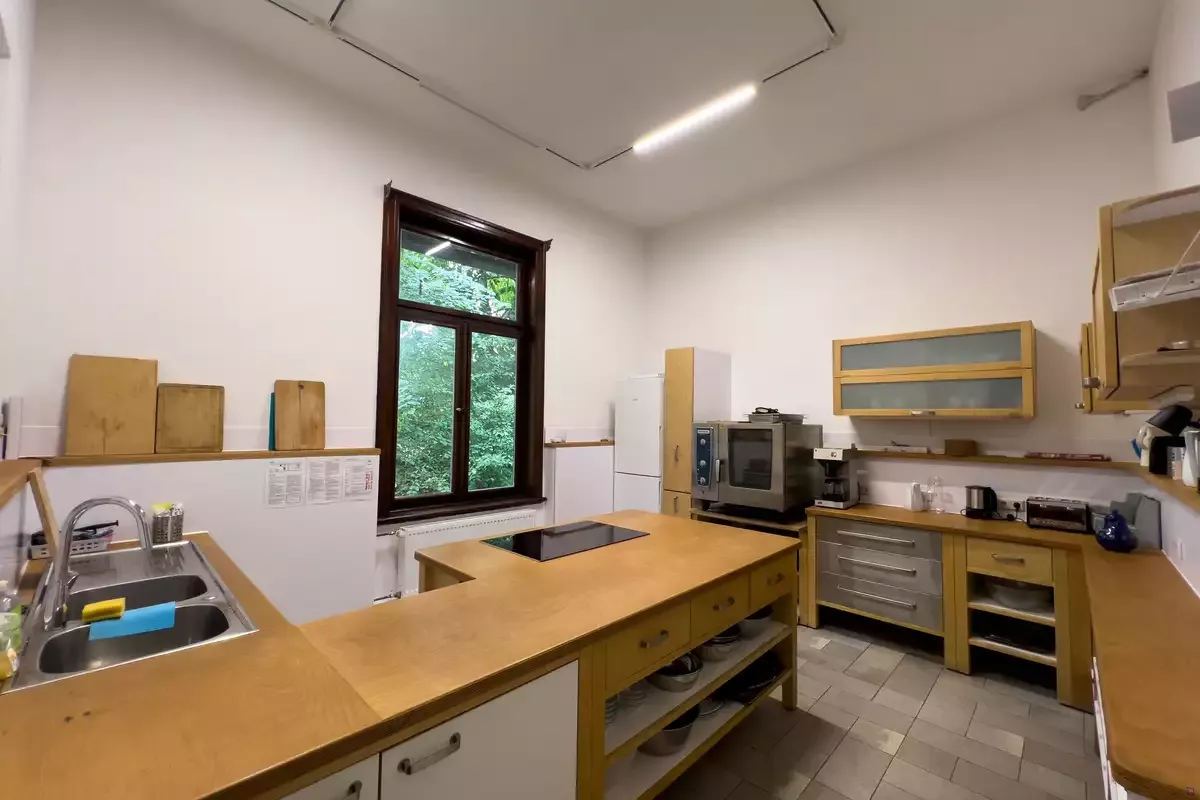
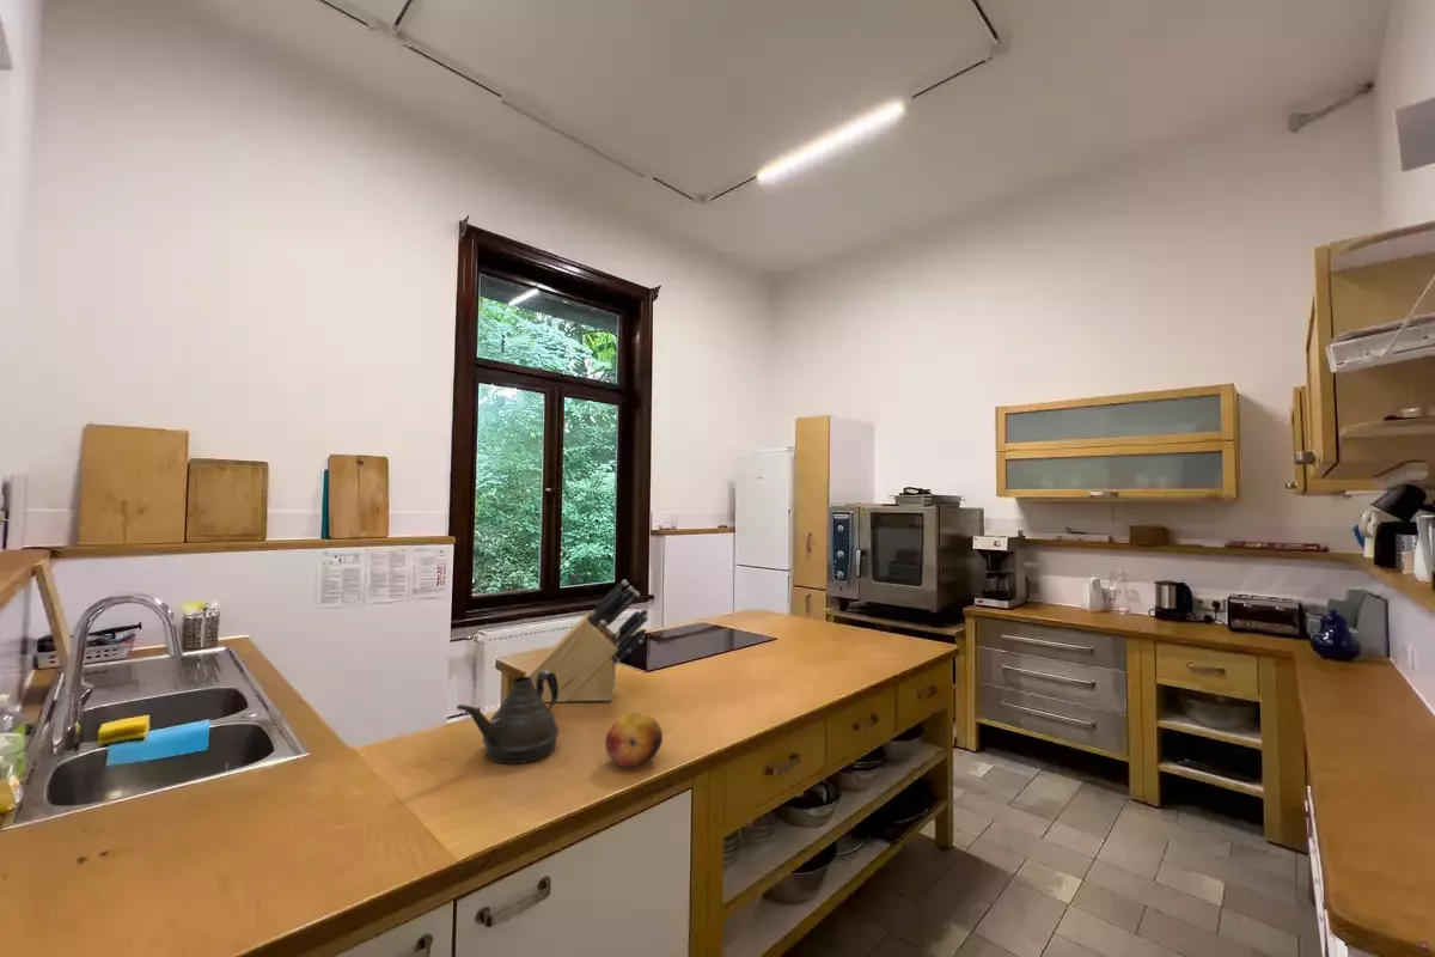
+ teapot (508, 718)
+ knife block (584, 638)
+ fruit (635, 737)
